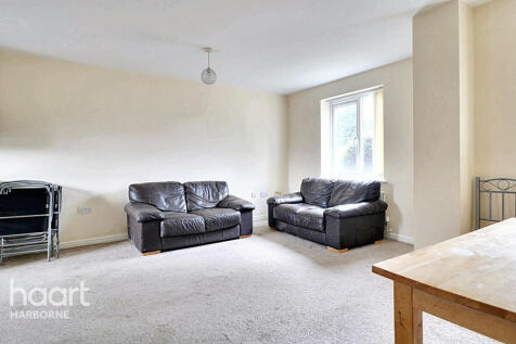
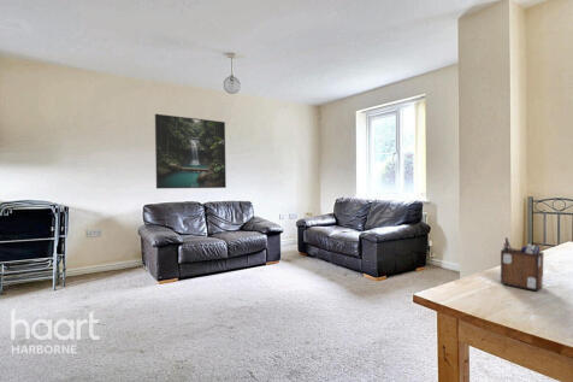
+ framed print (193, 153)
+ desk organizer (521, 261)
